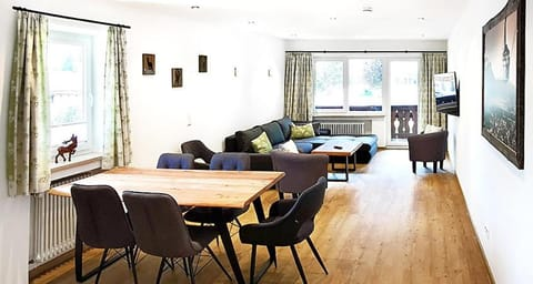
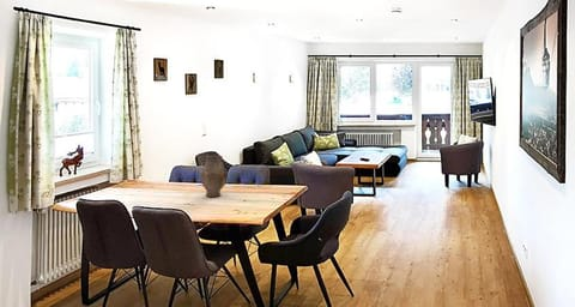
+ vase (213, 175)
